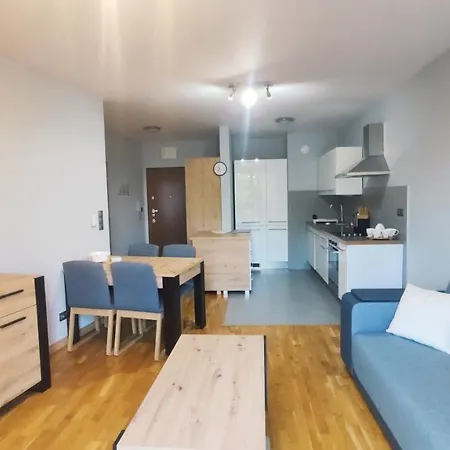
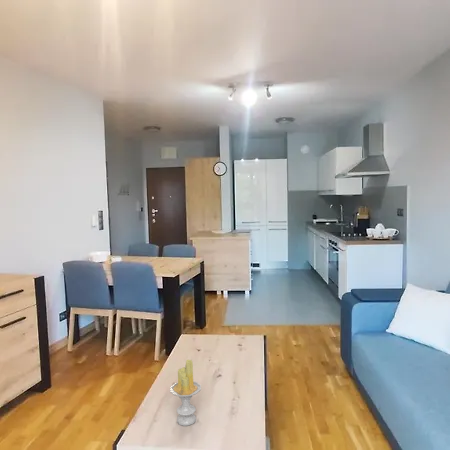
+ candle (185, 390)
